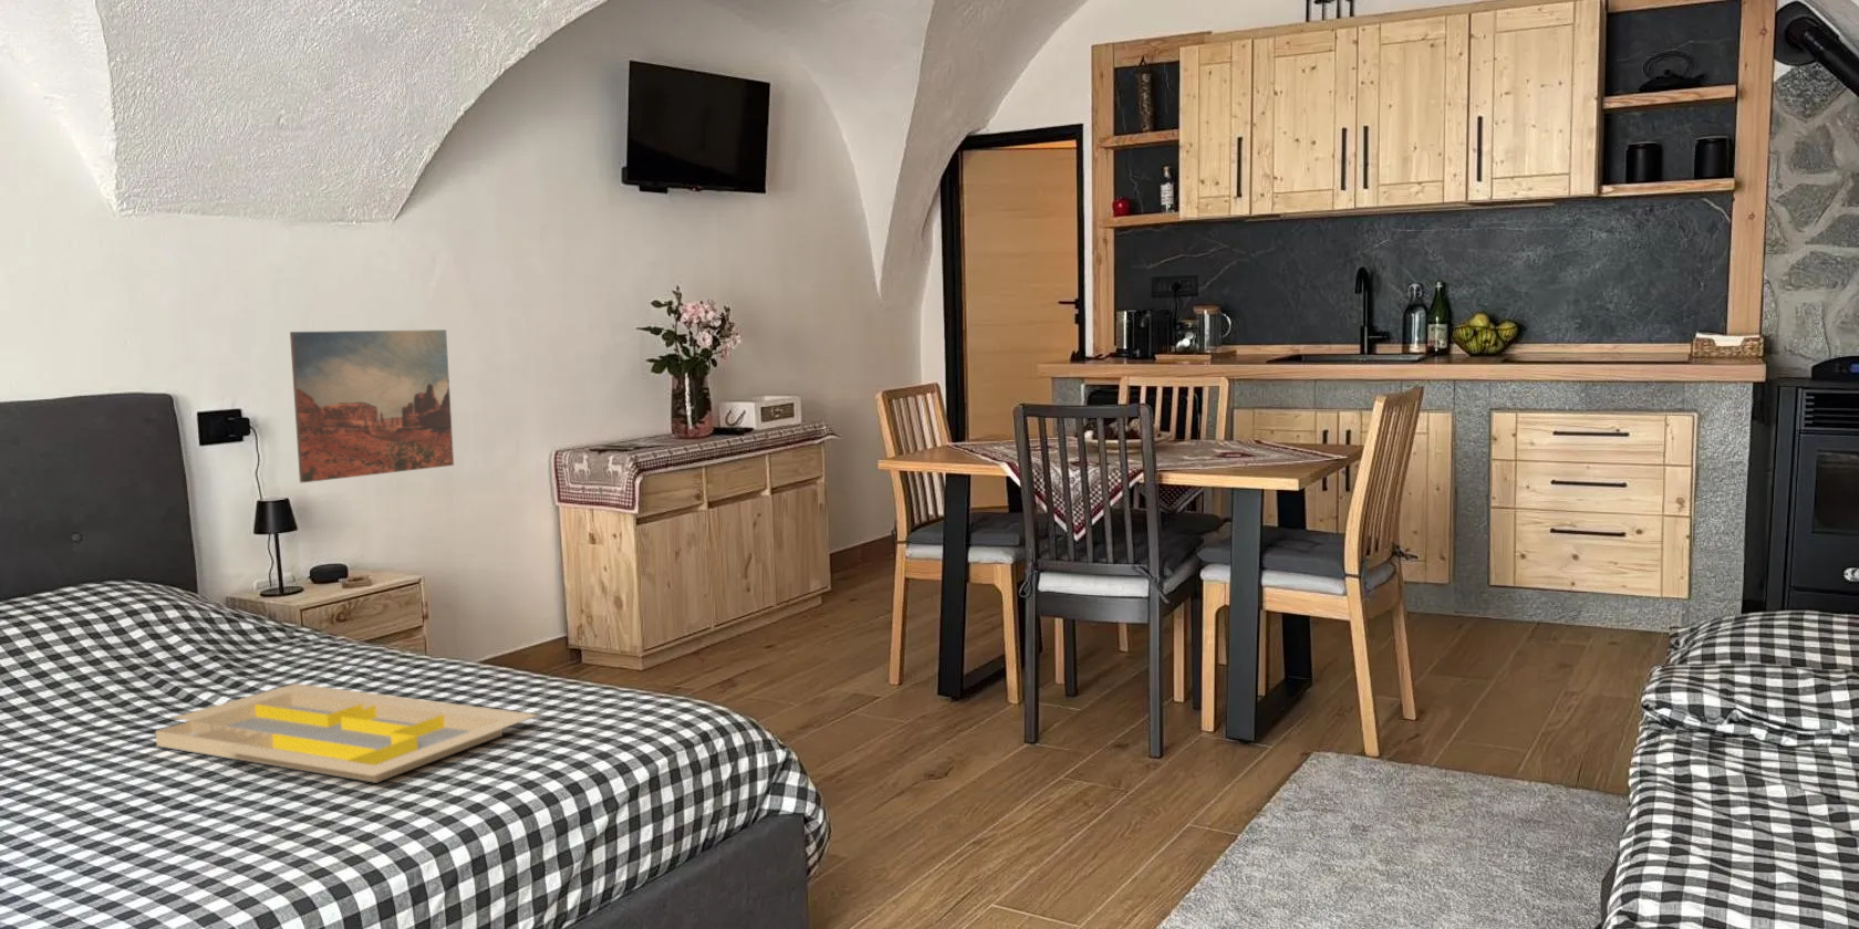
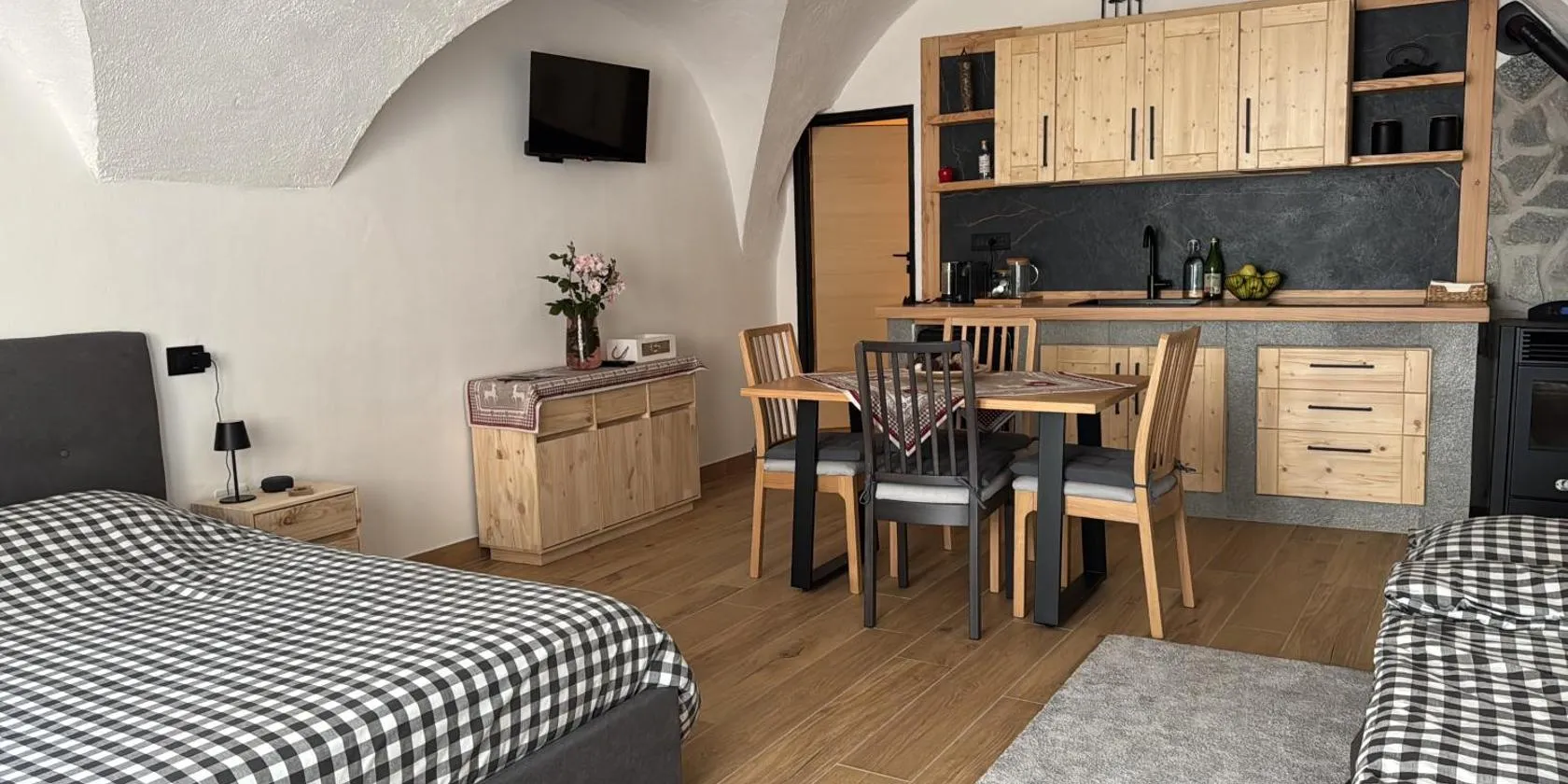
- serving tray (330, 731)
- wall art (376, 402)
